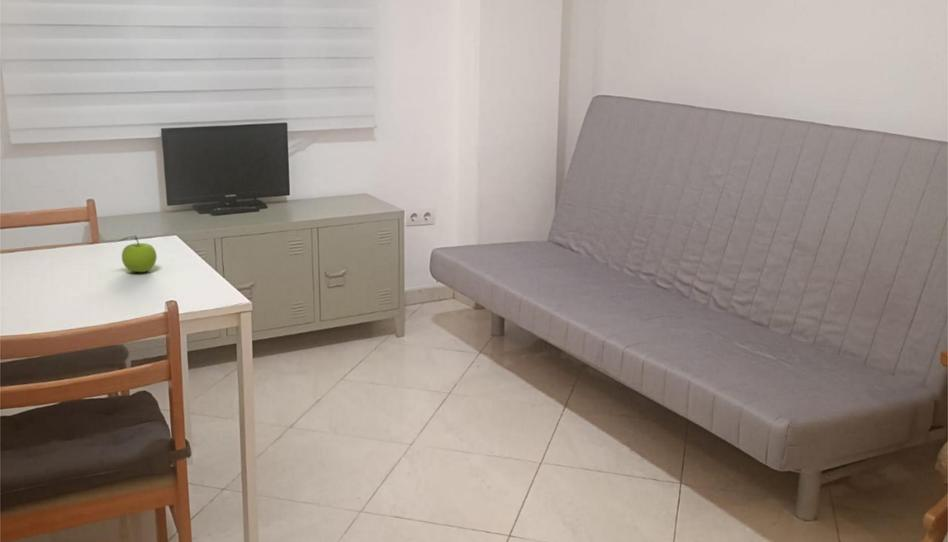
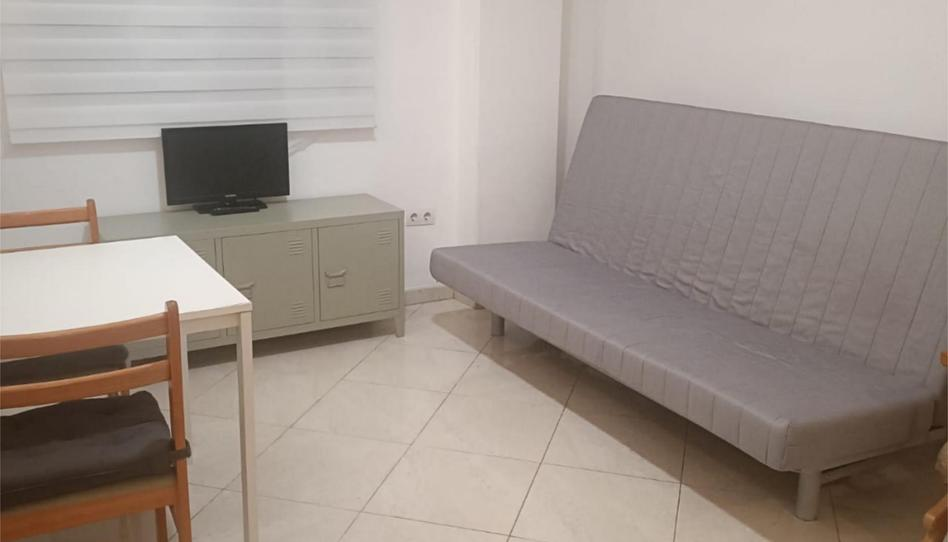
- fruit (132, 253)
